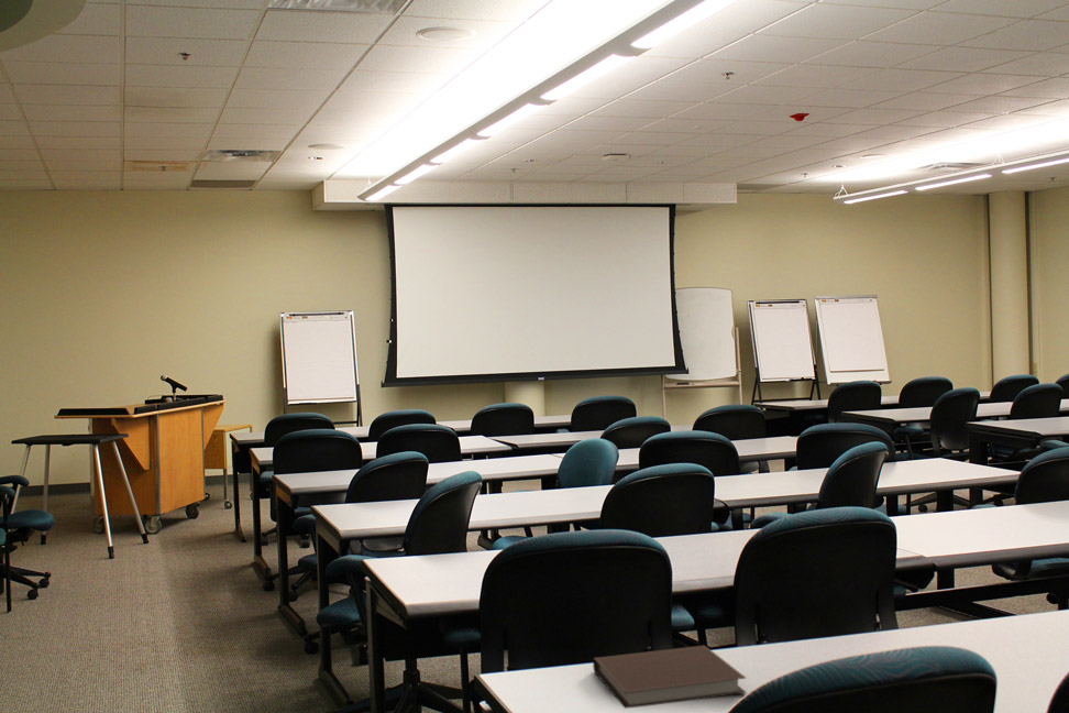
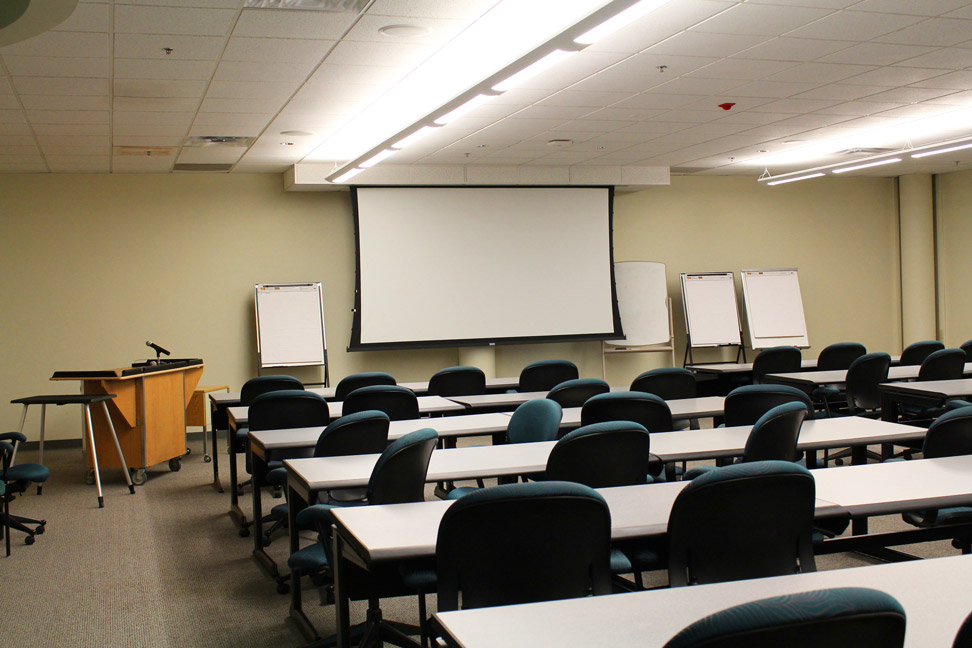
- notebook (666, 673)
